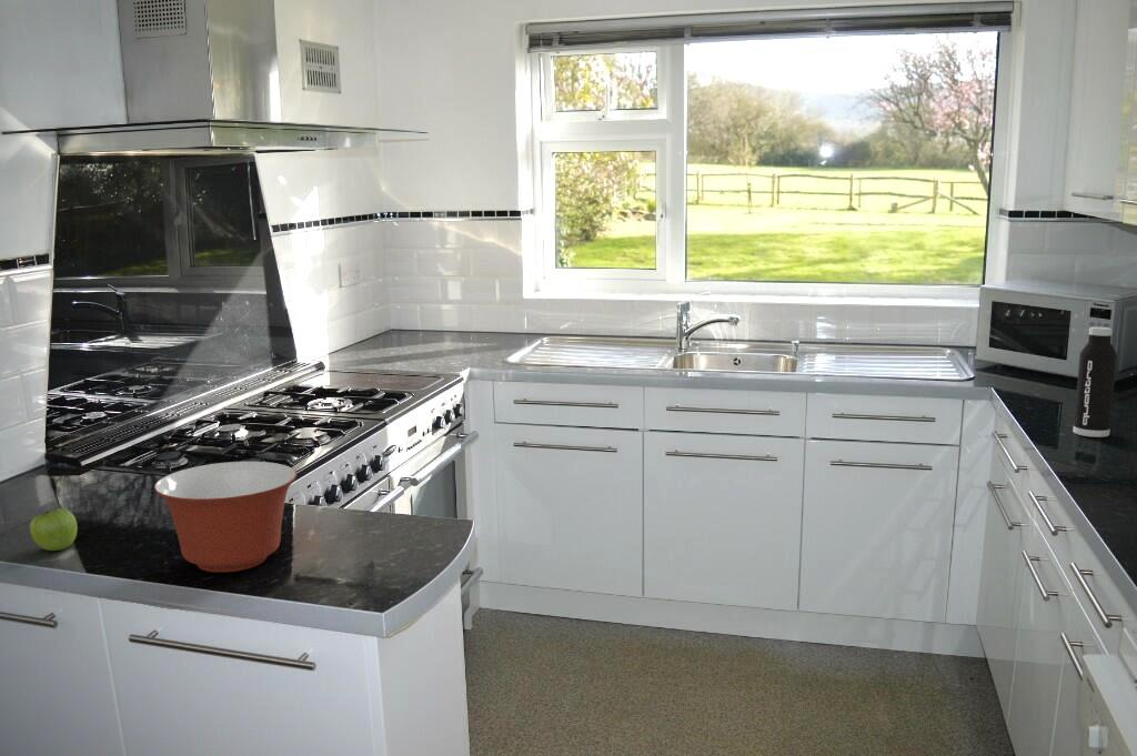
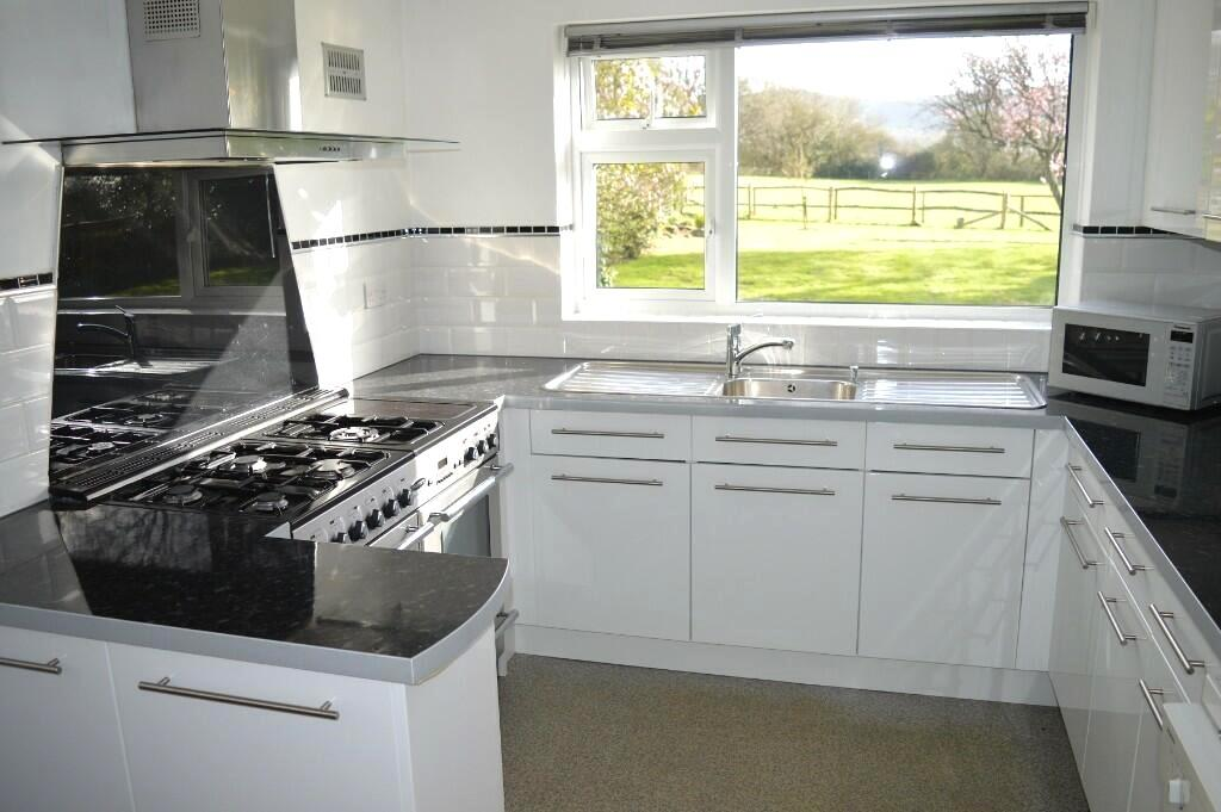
- water bottle (1095, 381)
- mixing bowl (229, 520)
- fruit (53, 528)
